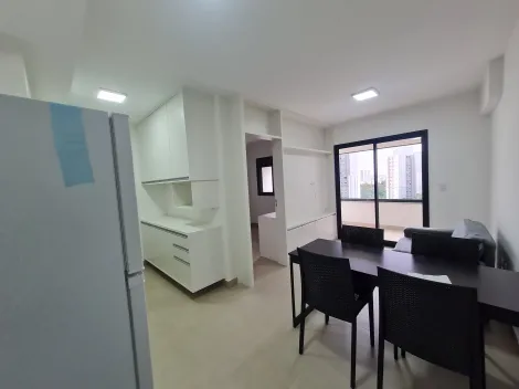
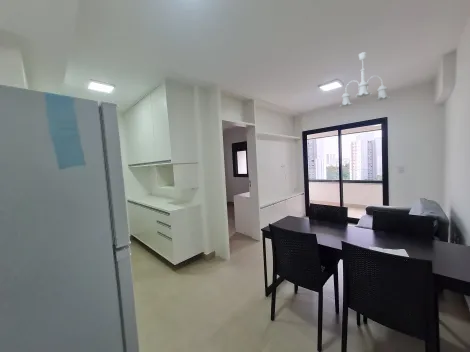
+ ceiling light fixture (363, 75)
